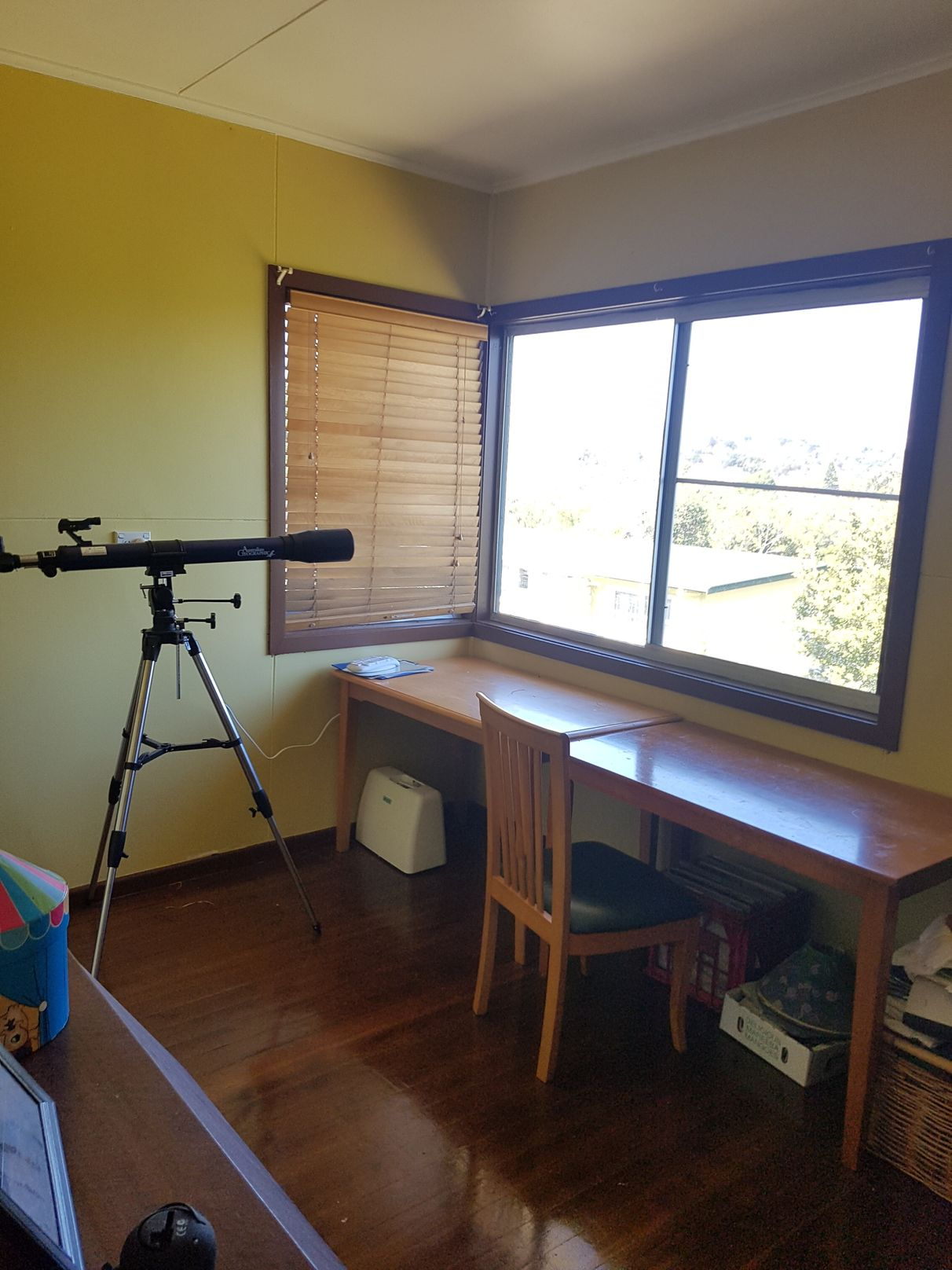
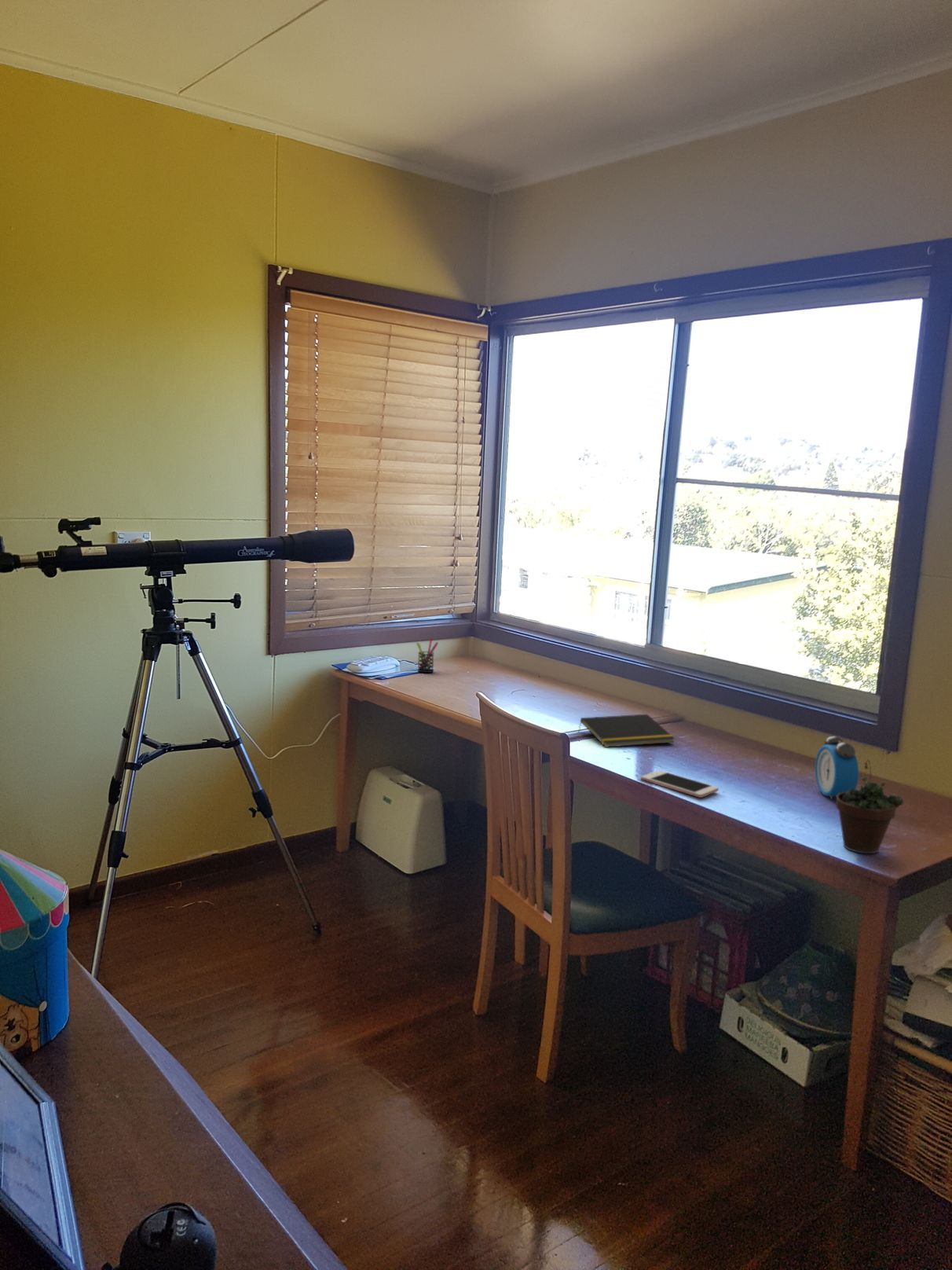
+ succulent plant (866, 804)
+ notepad (627, 729)
+ pen holder (425, 655)
+ cell phone (679, 783)
+ alarm clock (837, 767)
